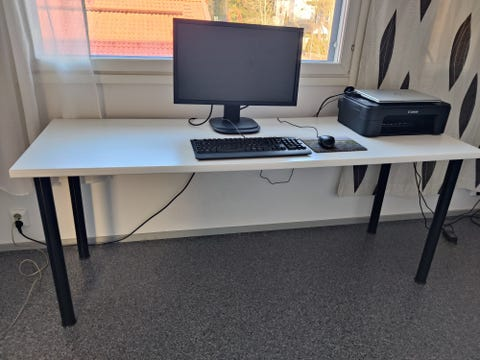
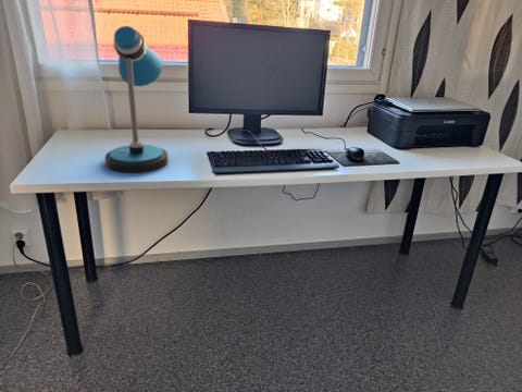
+ desk lamp (133, 96)
